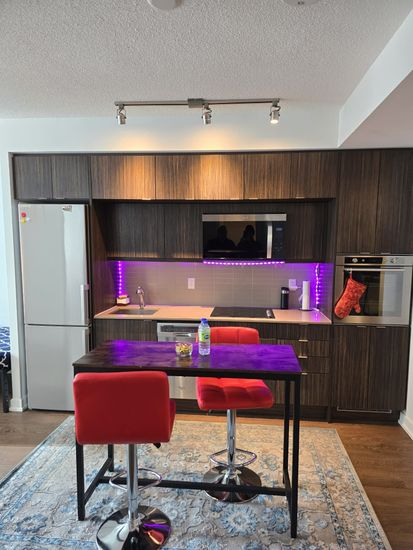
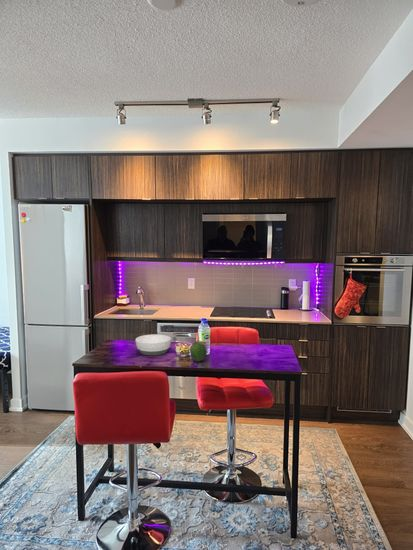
+ fruit (198, 350)
+ bowl (153, 345)
